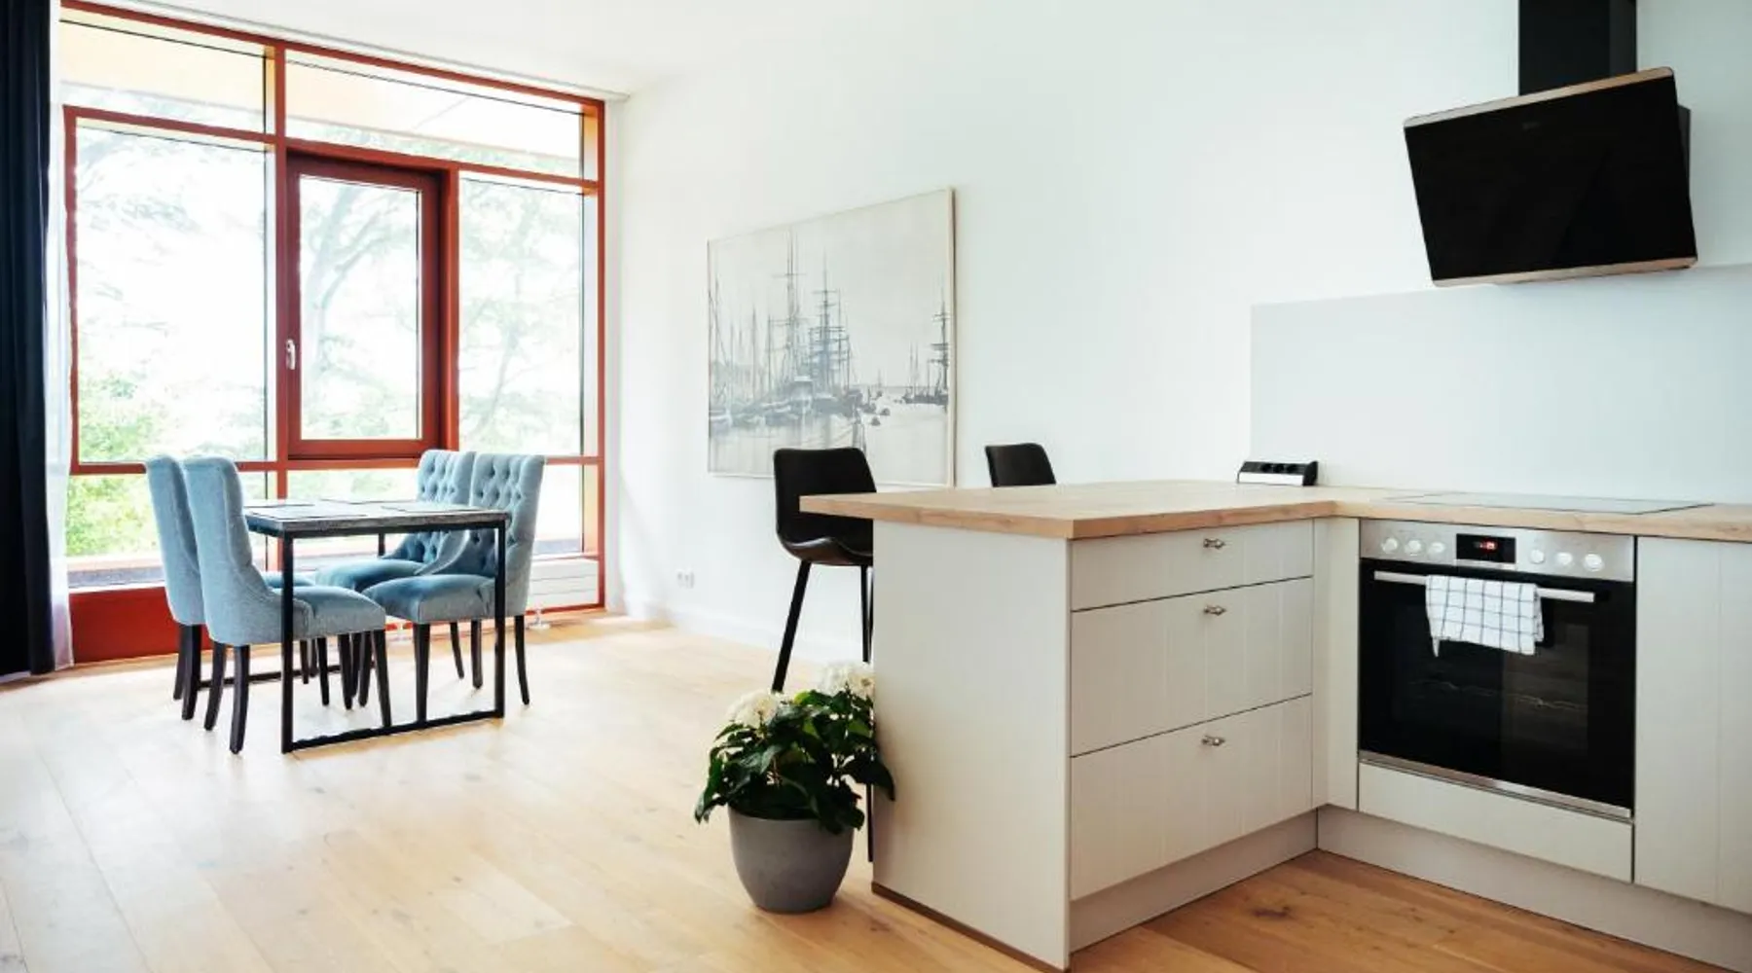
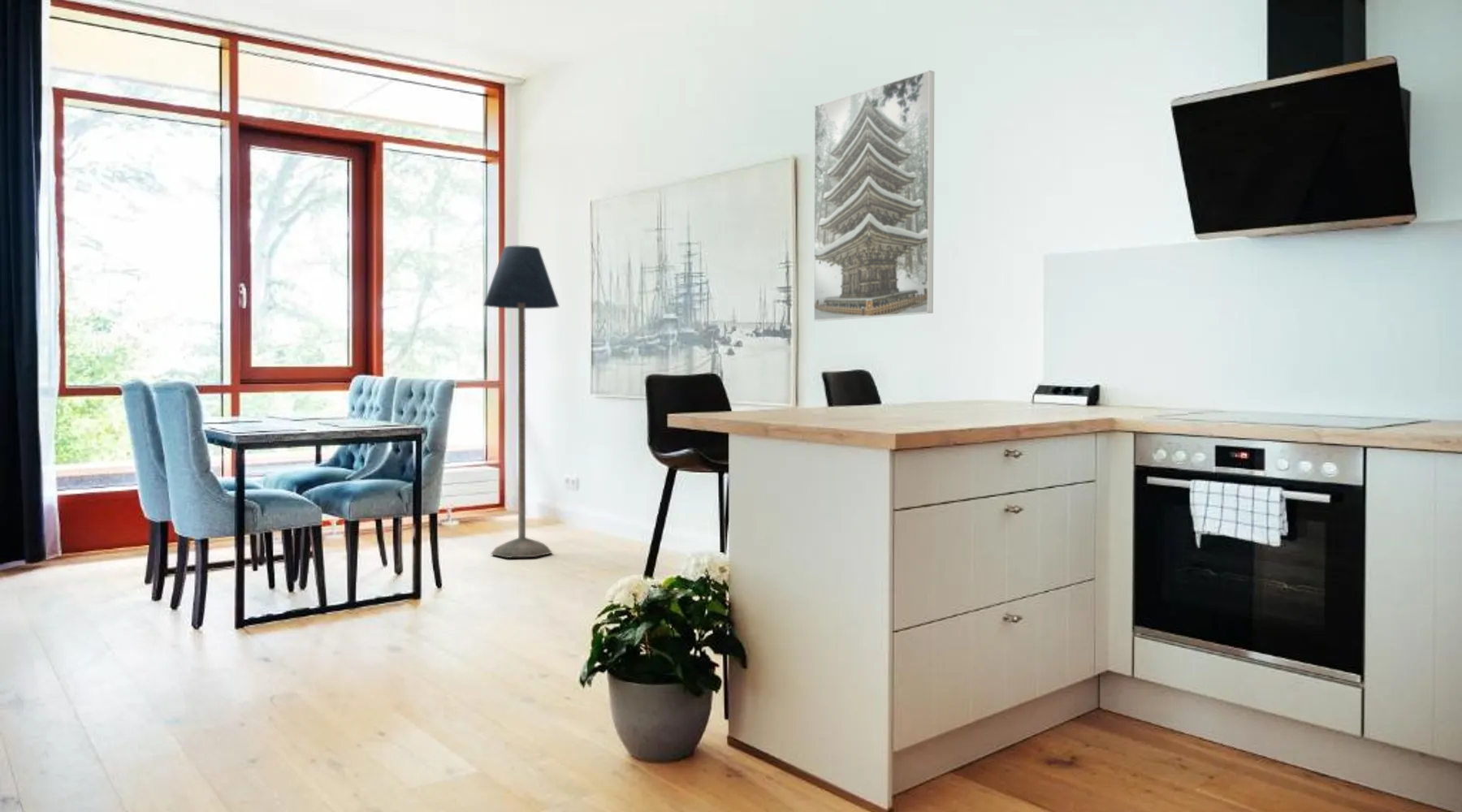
+ floor lamp (522, 400)
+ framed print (870, 203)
